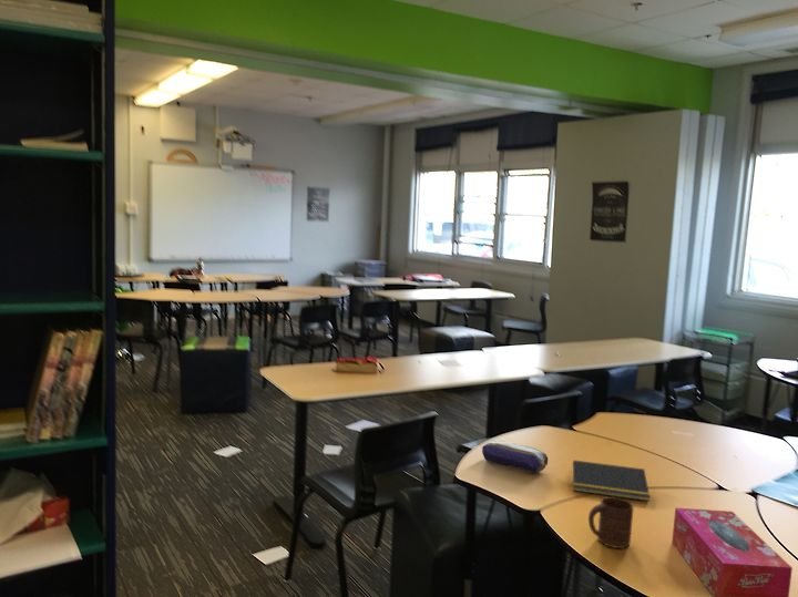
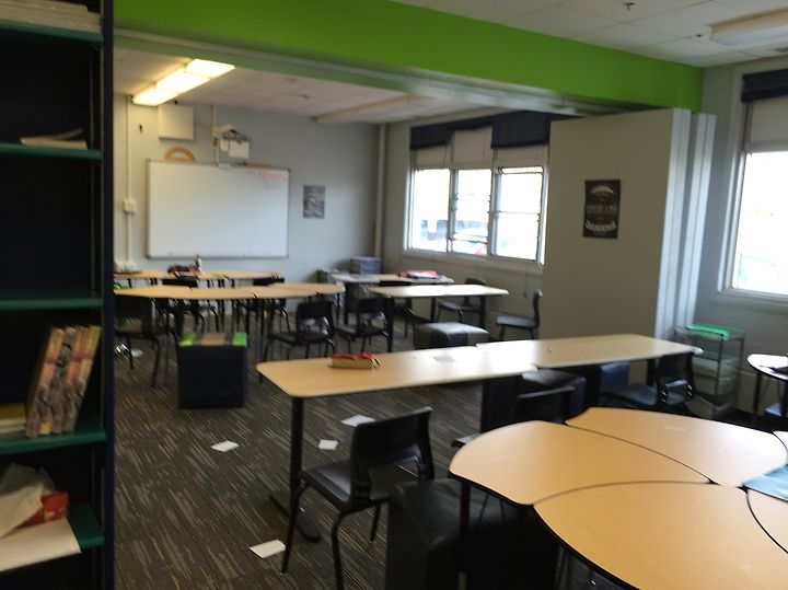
- tissue box (726, 554)
- notepad (610, 480)
- pencil case (514, 455)
- cup (612, 523)
